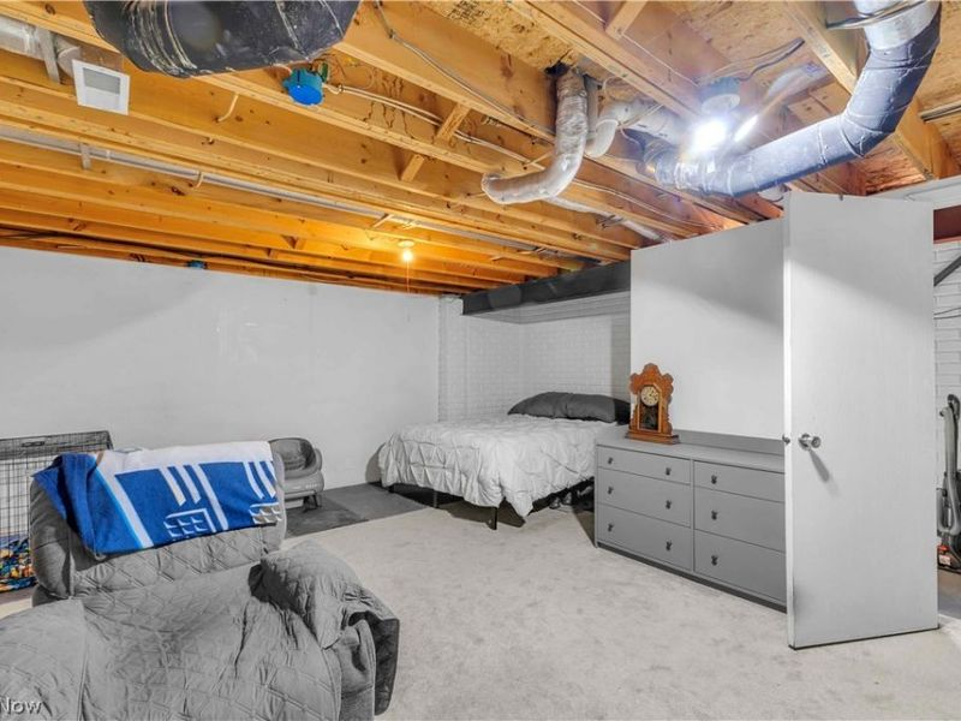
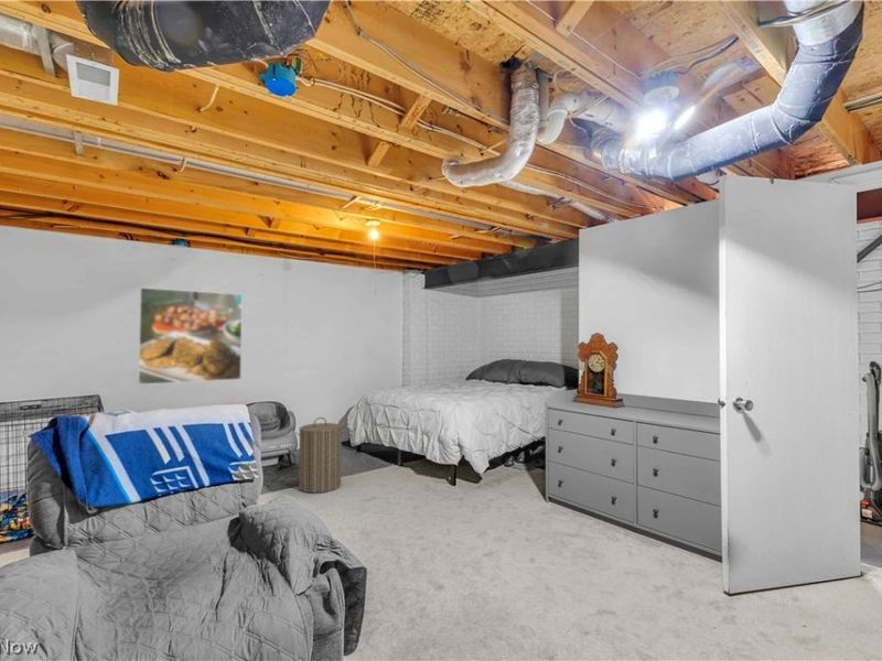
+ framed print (193, 336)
+ laundry hamper (320, 452)
